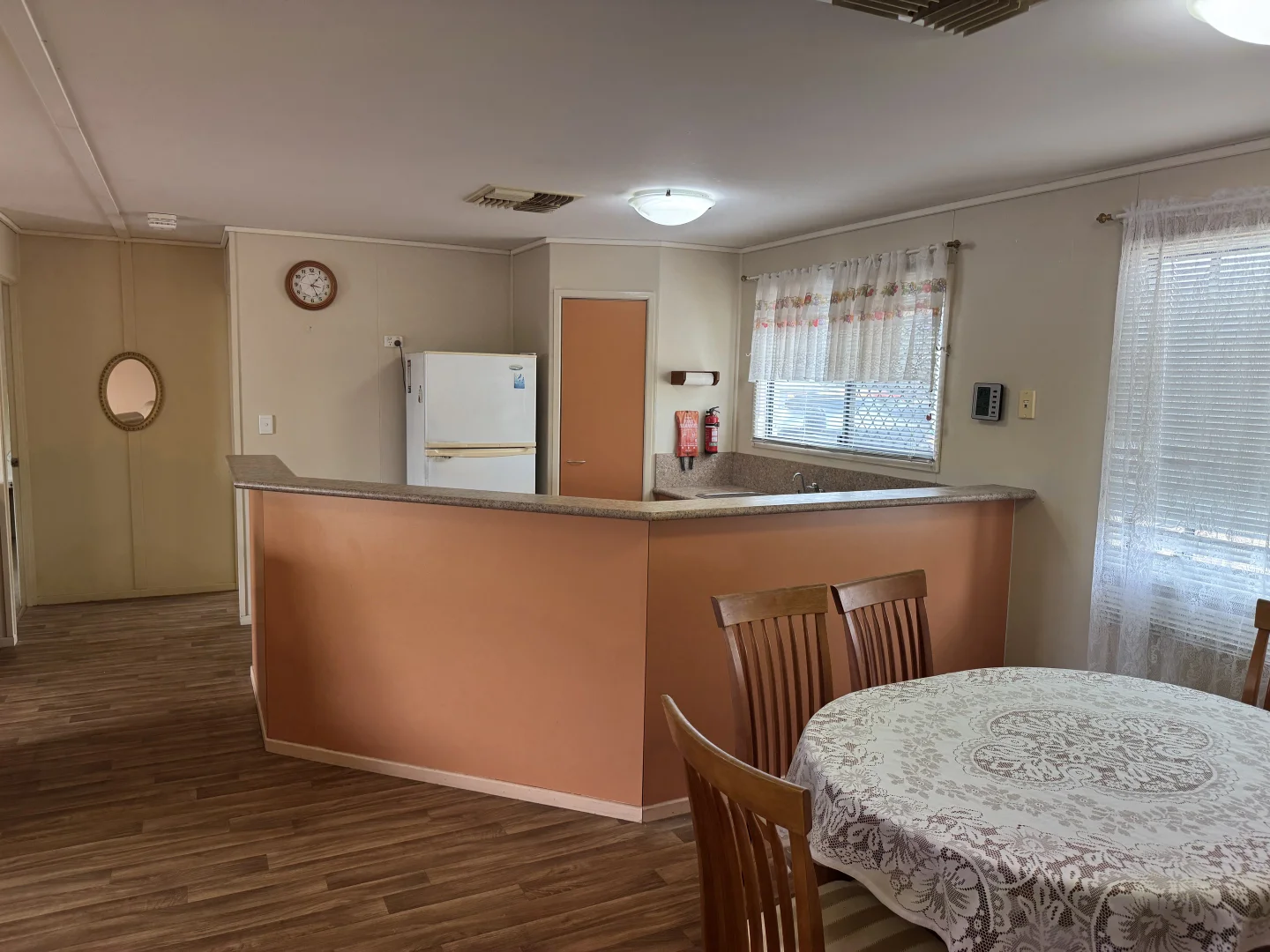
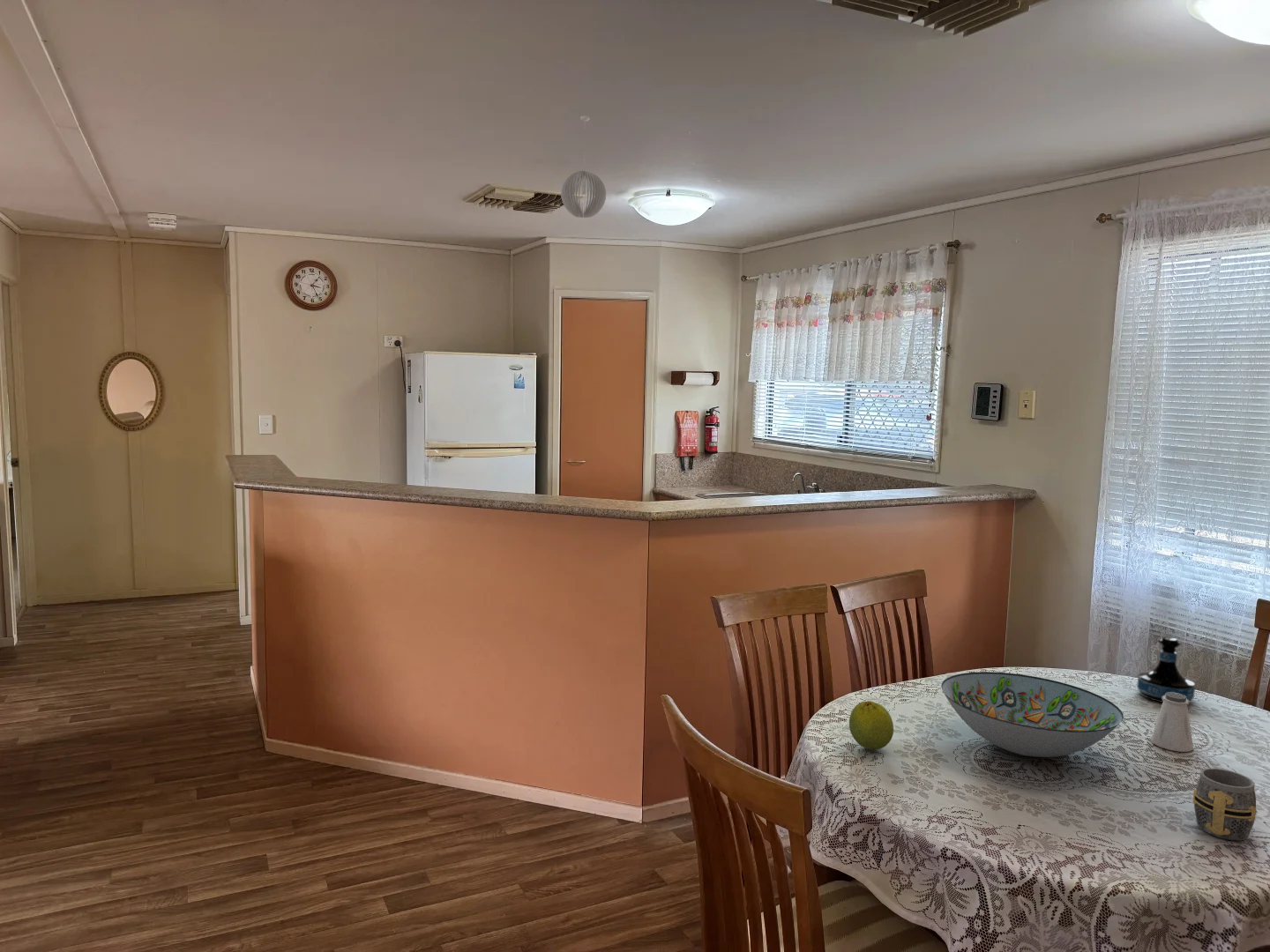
+ fruit (870, 724)
+ saltshaker (1173, 719)
+ pendant light (584, 167)
+ mug (1227, 800)
+ decorative bowl (1027, 722)
+ tequila bottle (1167, 667)
